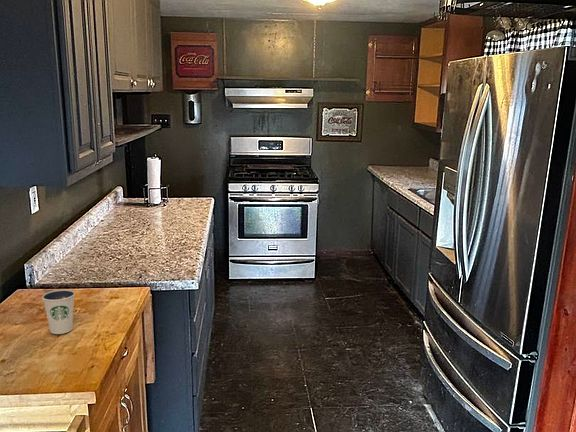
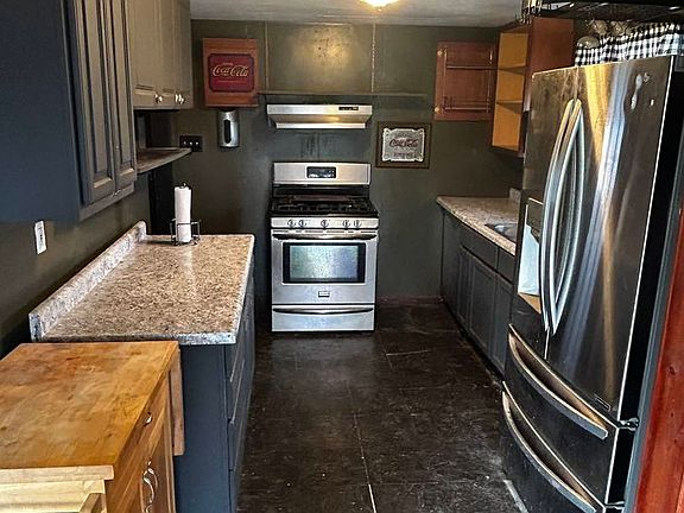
- dixie cup (60, 312)
